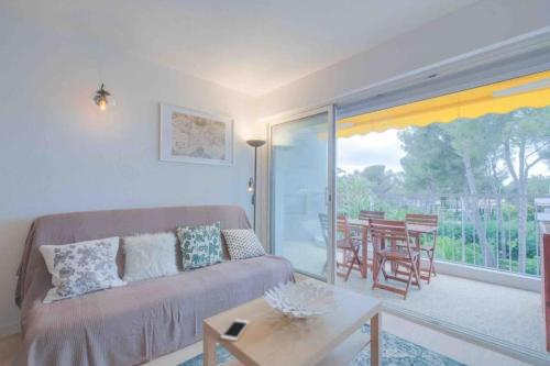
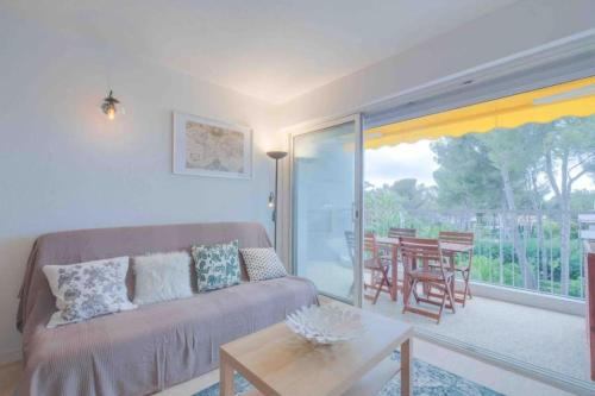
- cell phone (235, 329)
